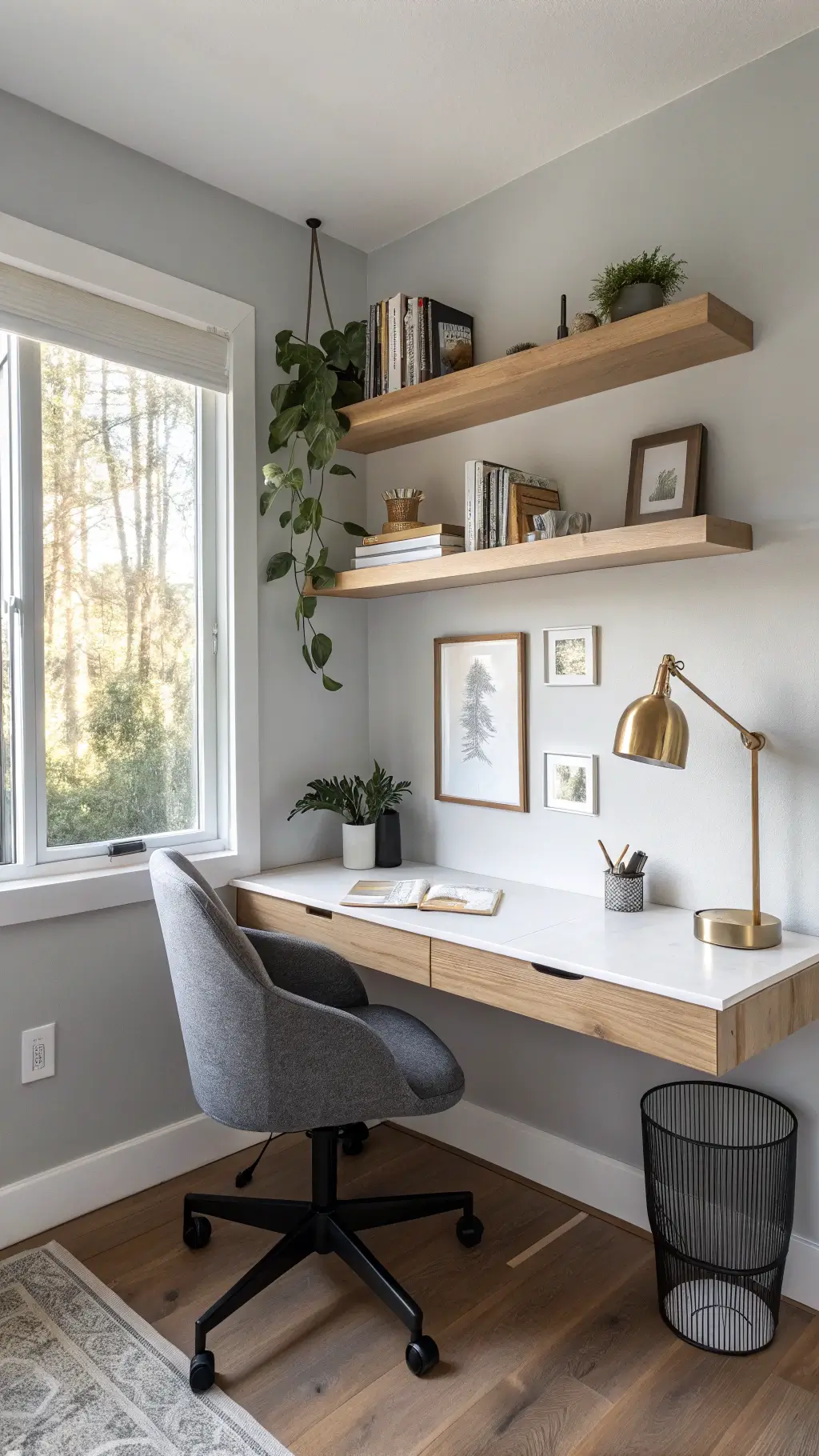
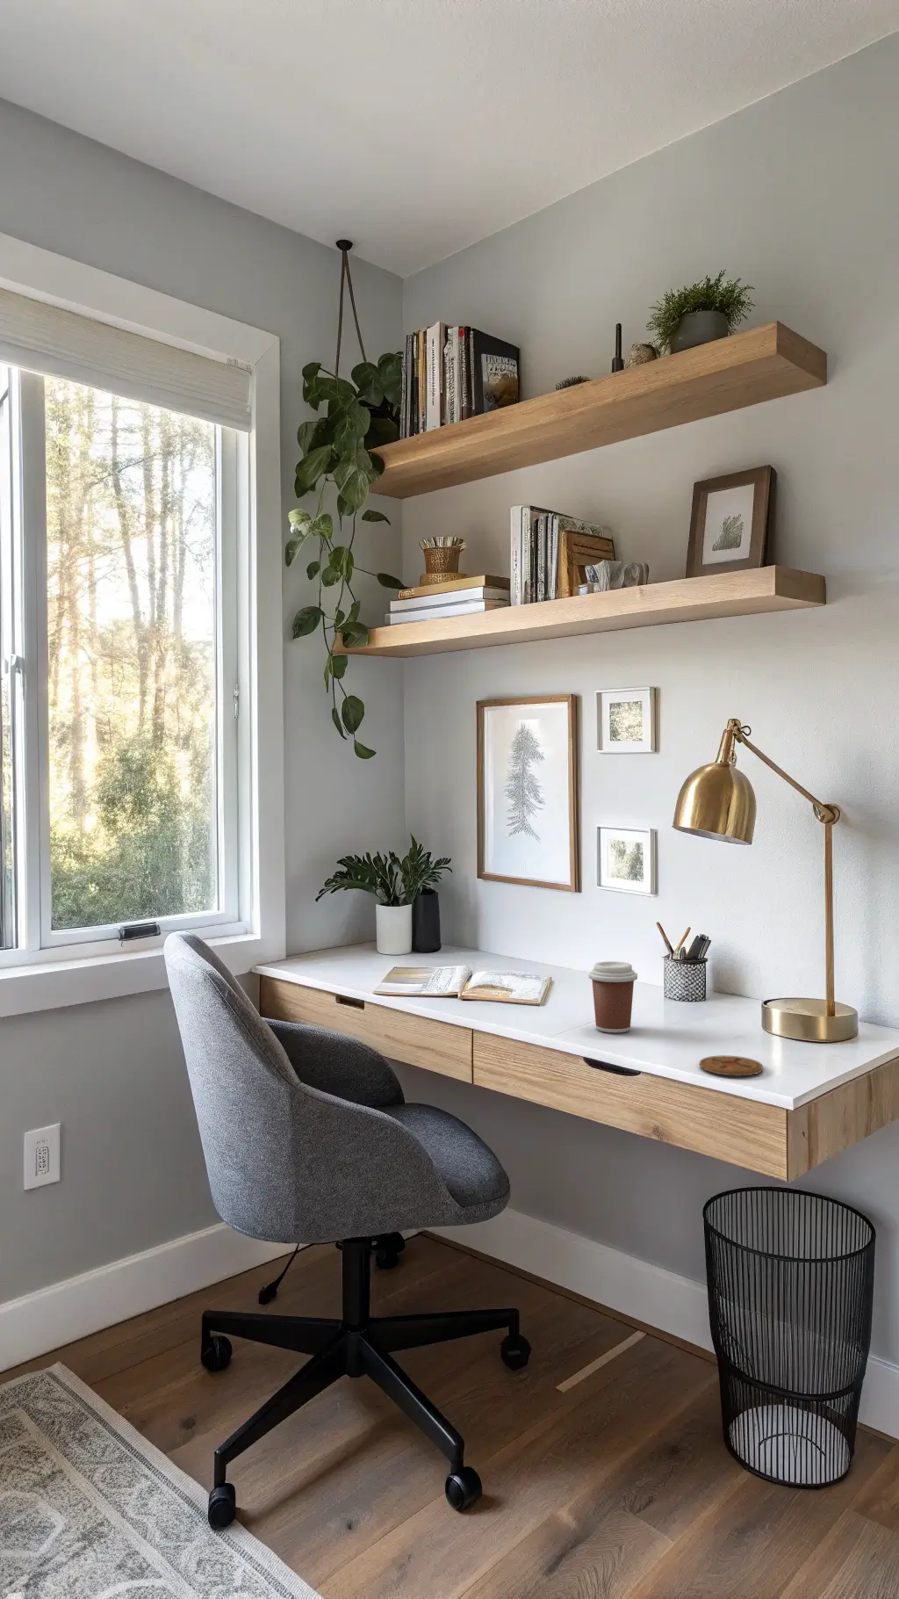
+ coffee cup (613, 996)
+ coaster (730, 1065)
